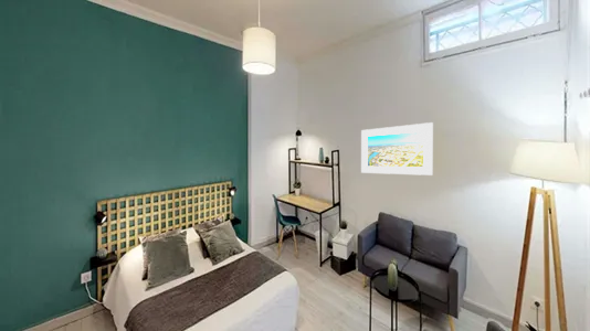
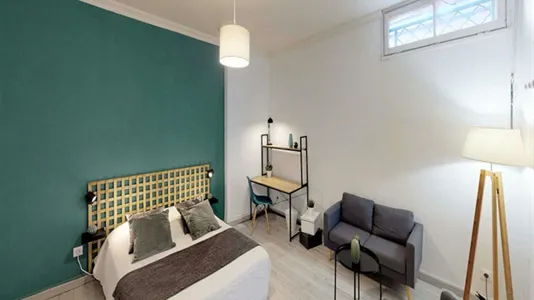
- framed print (392, 150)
